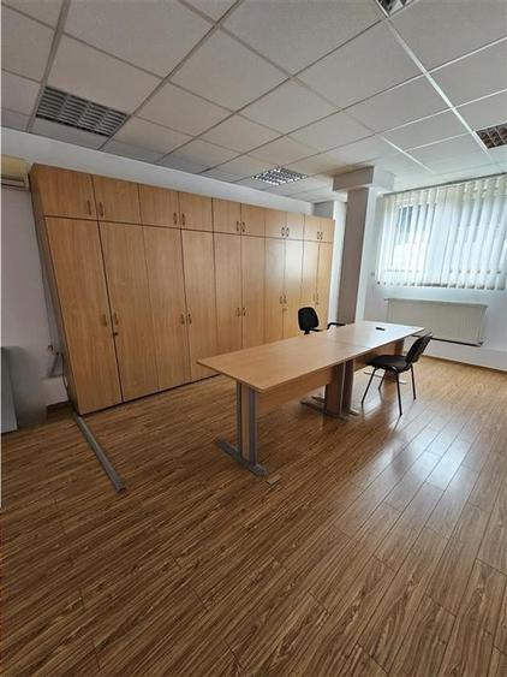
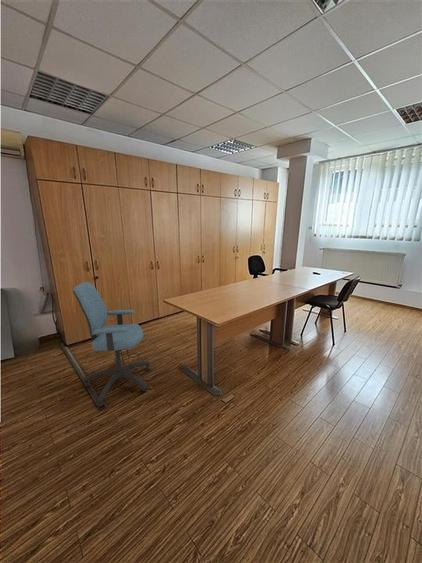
+ office chair (112, 335)
